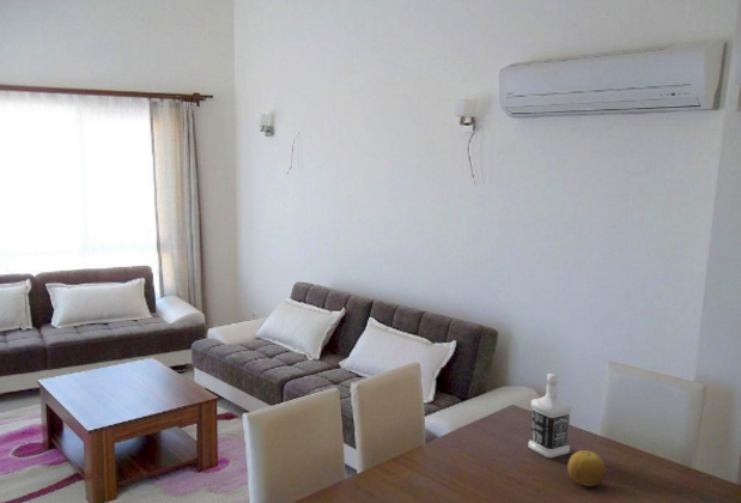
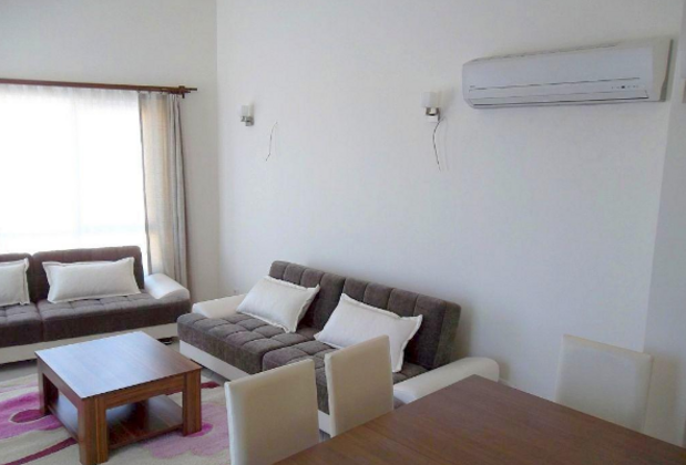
- bottle (549, 412)
- fruit (587, 468)
